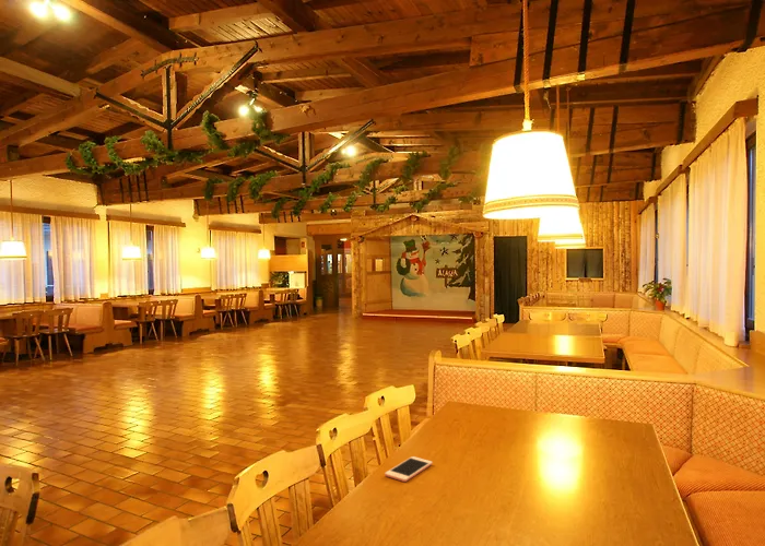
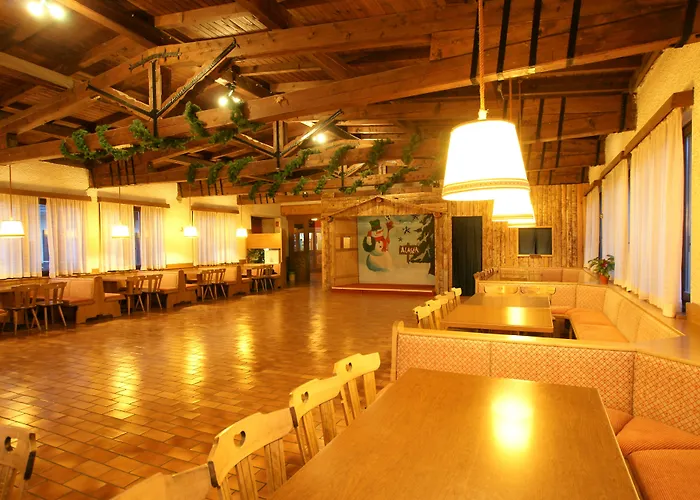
- cell phone (409, 468)
